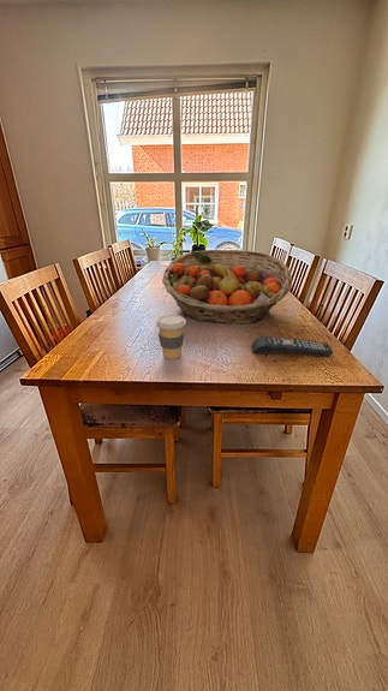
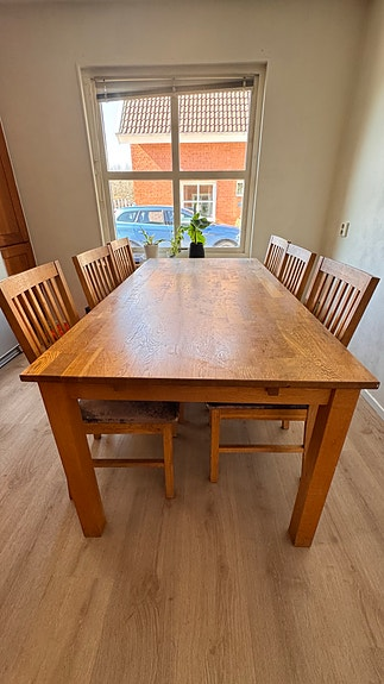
- coffee cup (171, 336)
- fruit basket (225, 284)
- remote control (291, 346)
